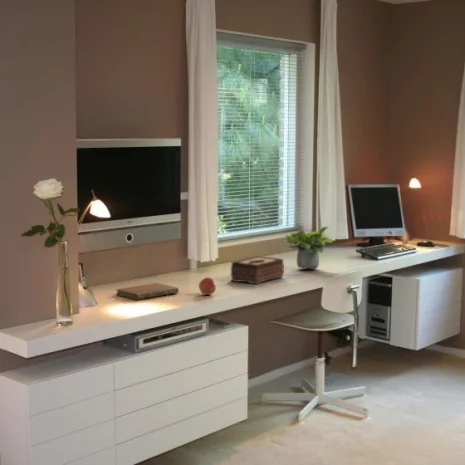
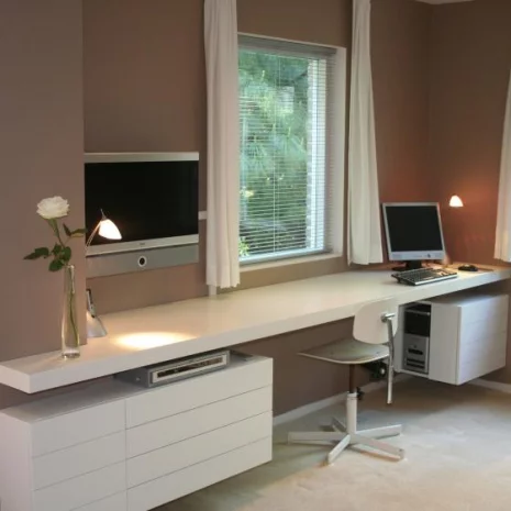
- apple (207, 286)
- notebook (147, 291)
- tissue box (257, 269)
- potted plant (306, 248)
